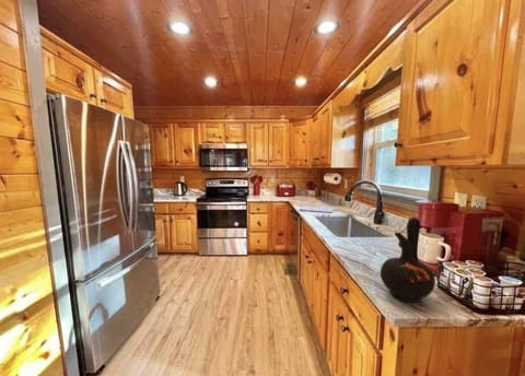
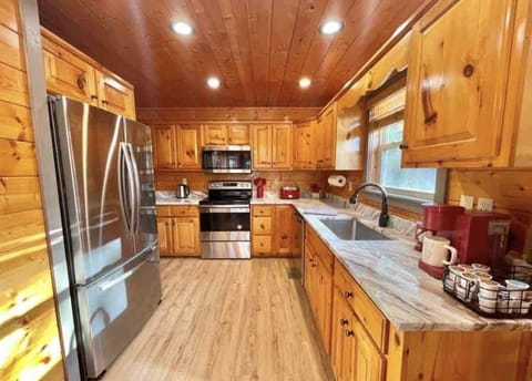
- ceramic jug (407, 257)
